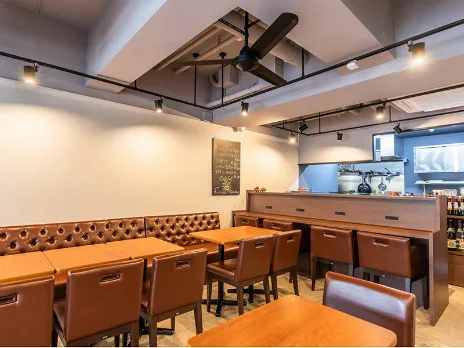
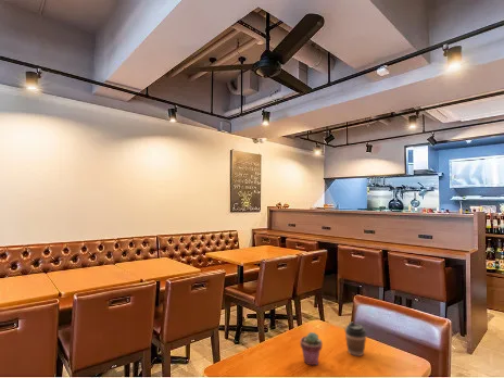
+ coffee cup (355, 338)
+ potted succulent (311, 346)
